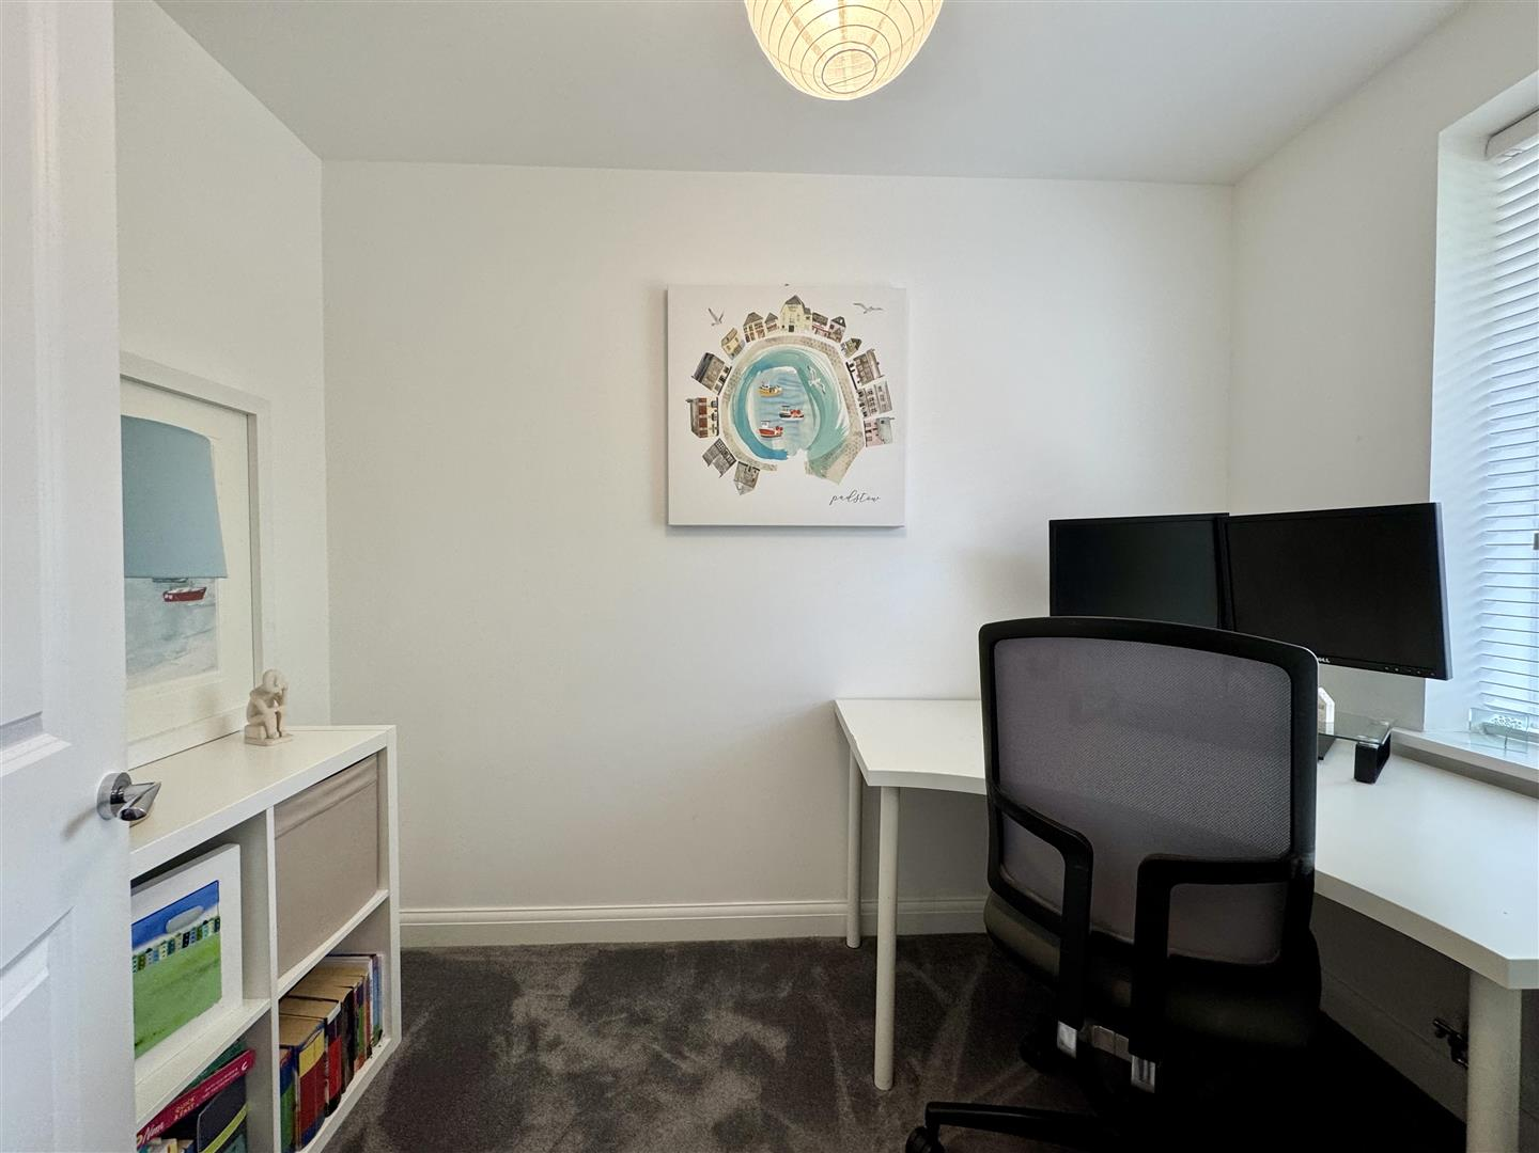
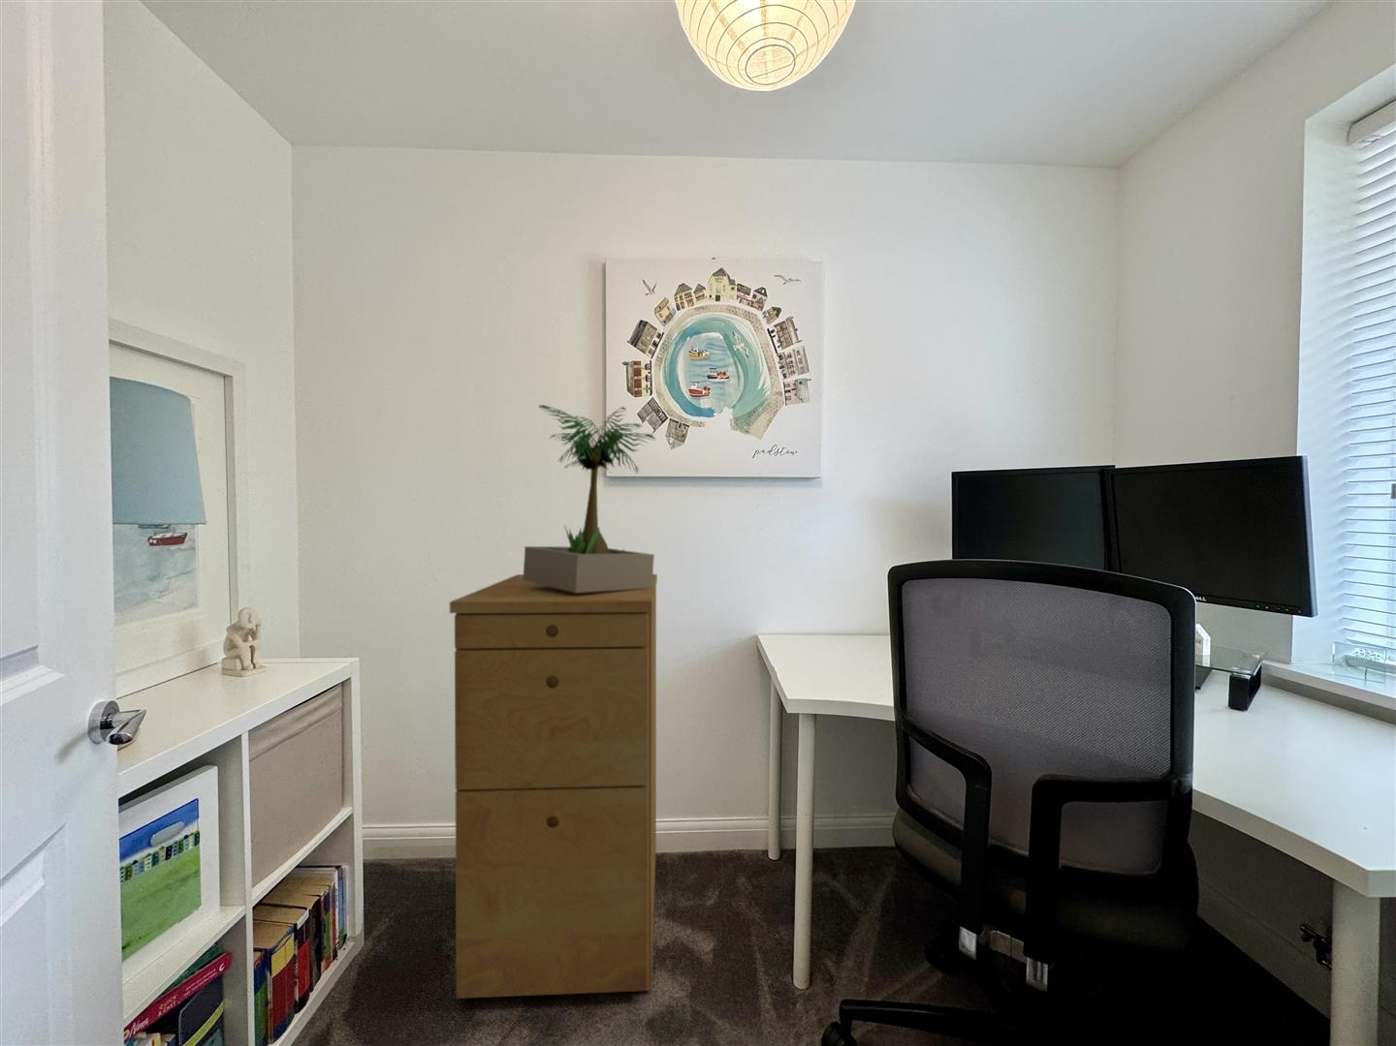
+ filing cabinet (573, 752)
+ potted plant (589, 500)
